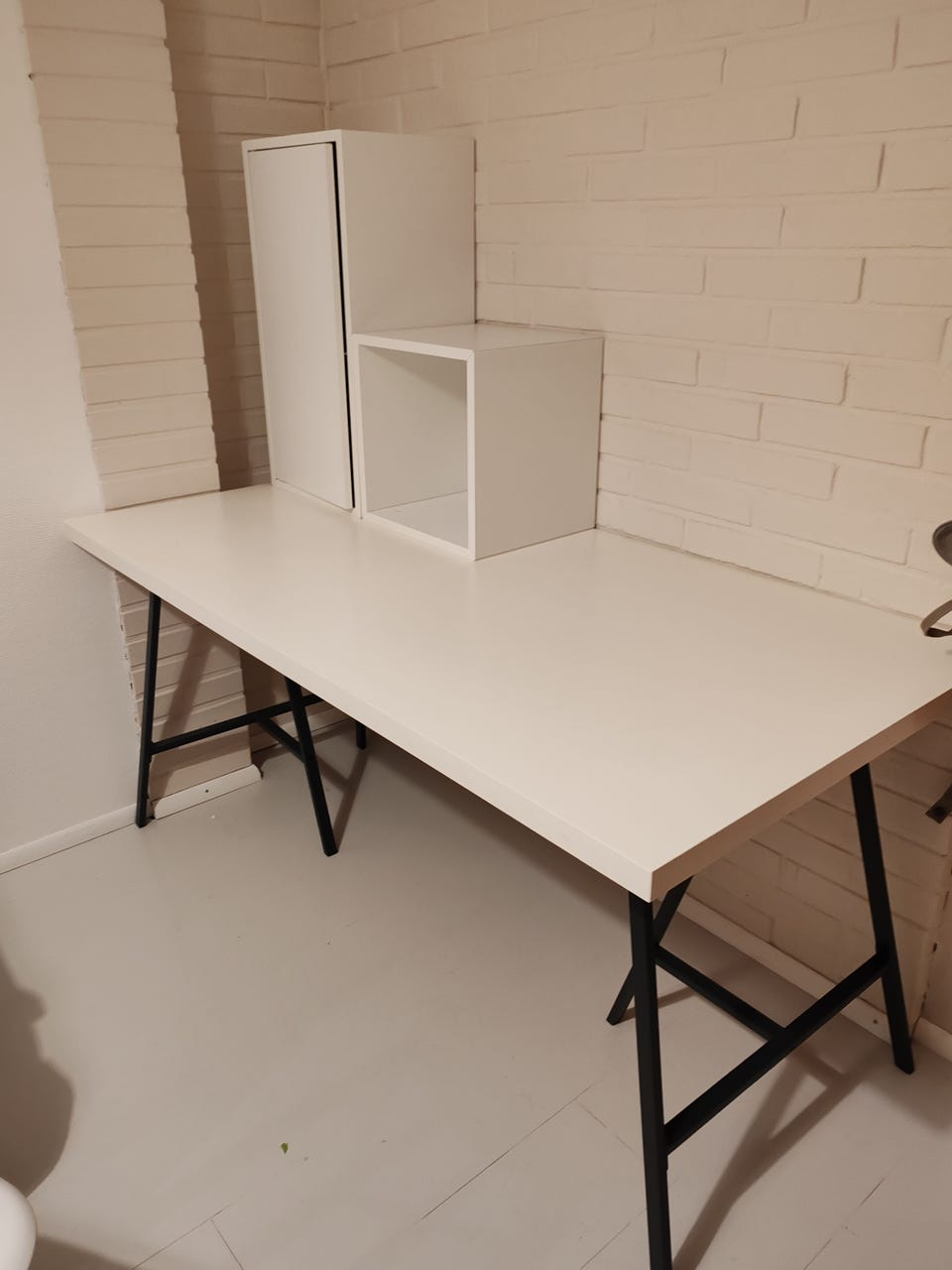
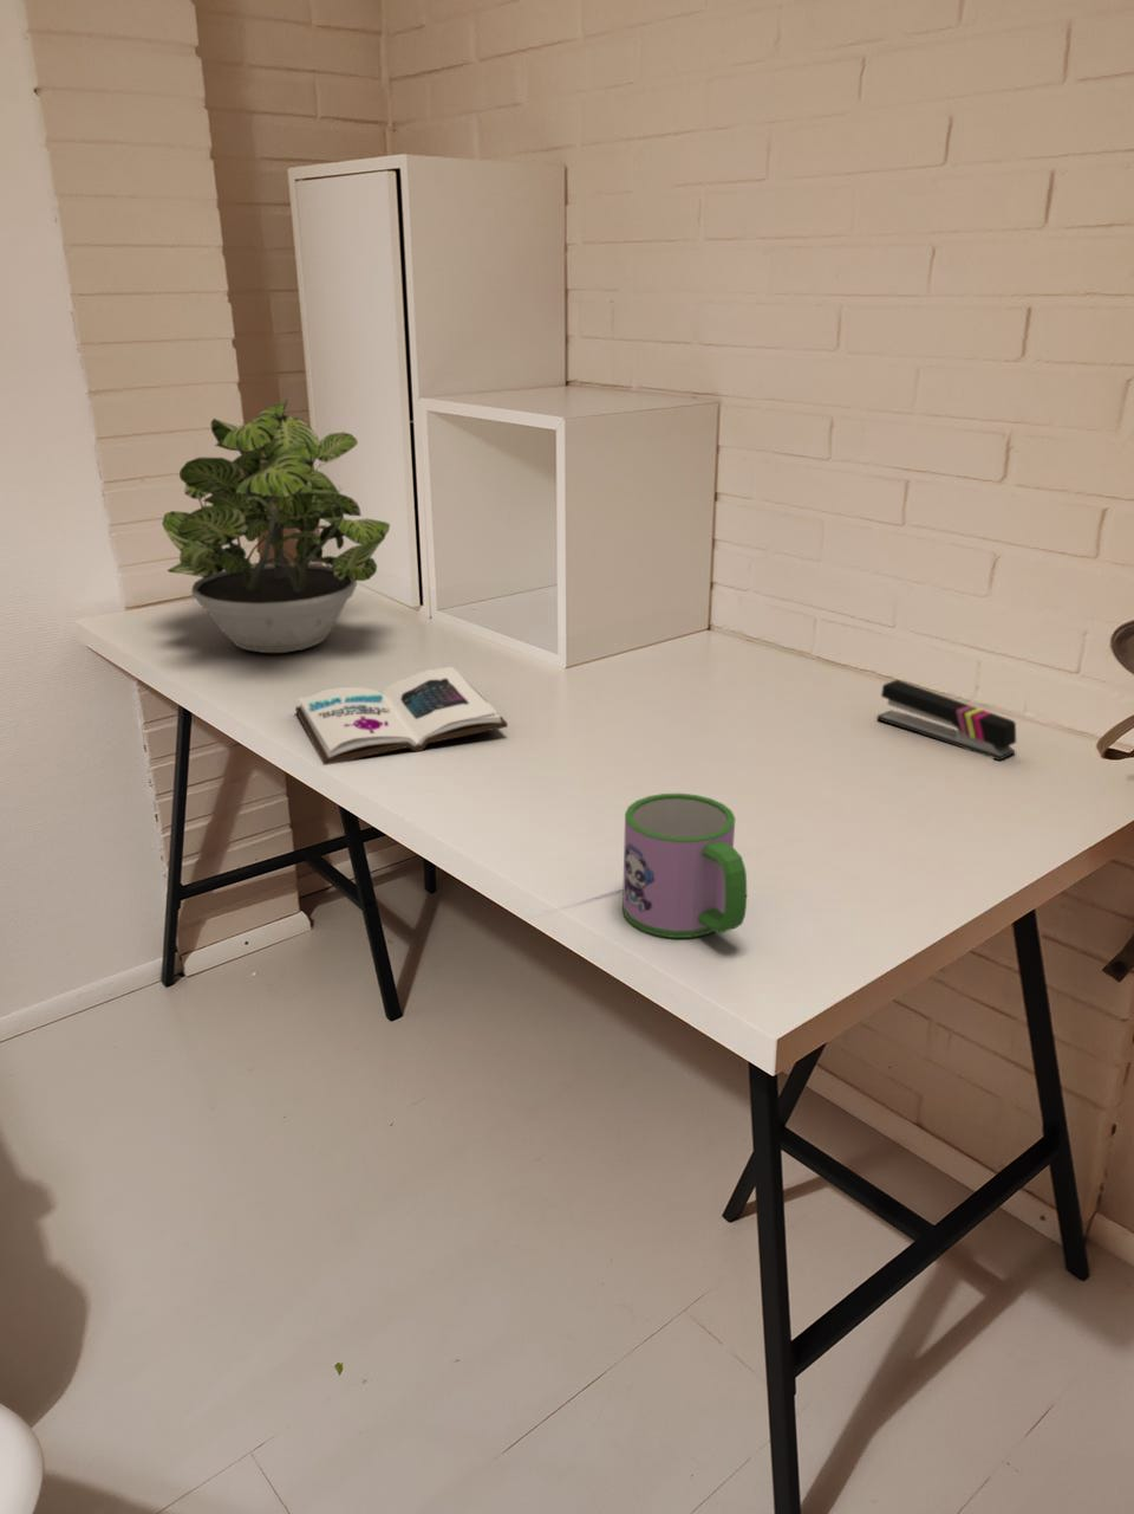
+ book (397, 709)
+ stapler (945, 716)
+ potted plant (267, 526)
+ mug (690, 871)
